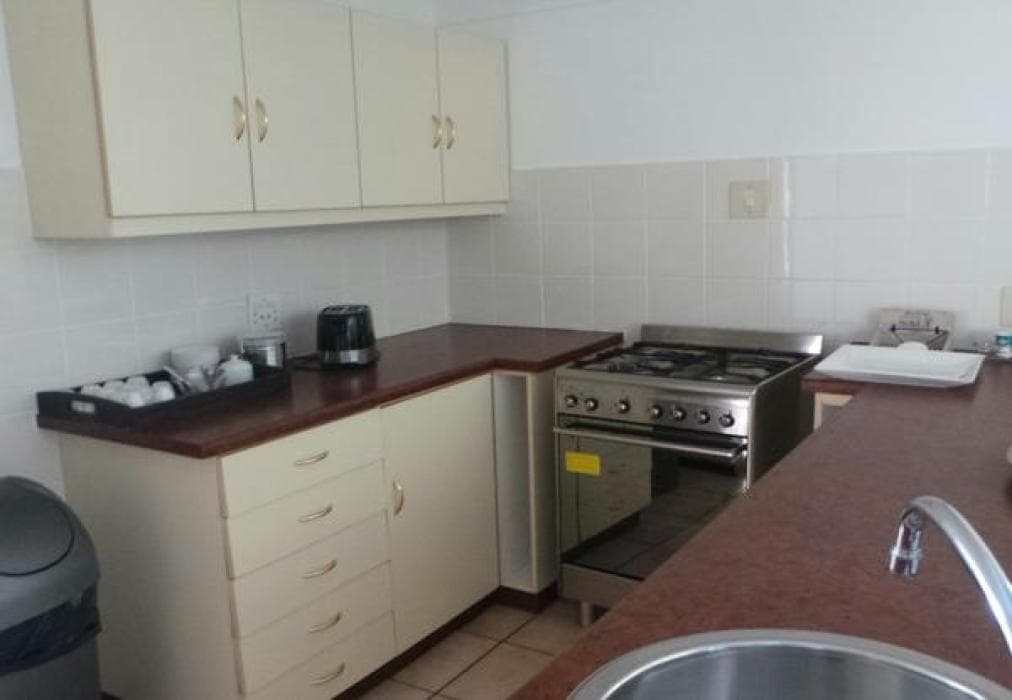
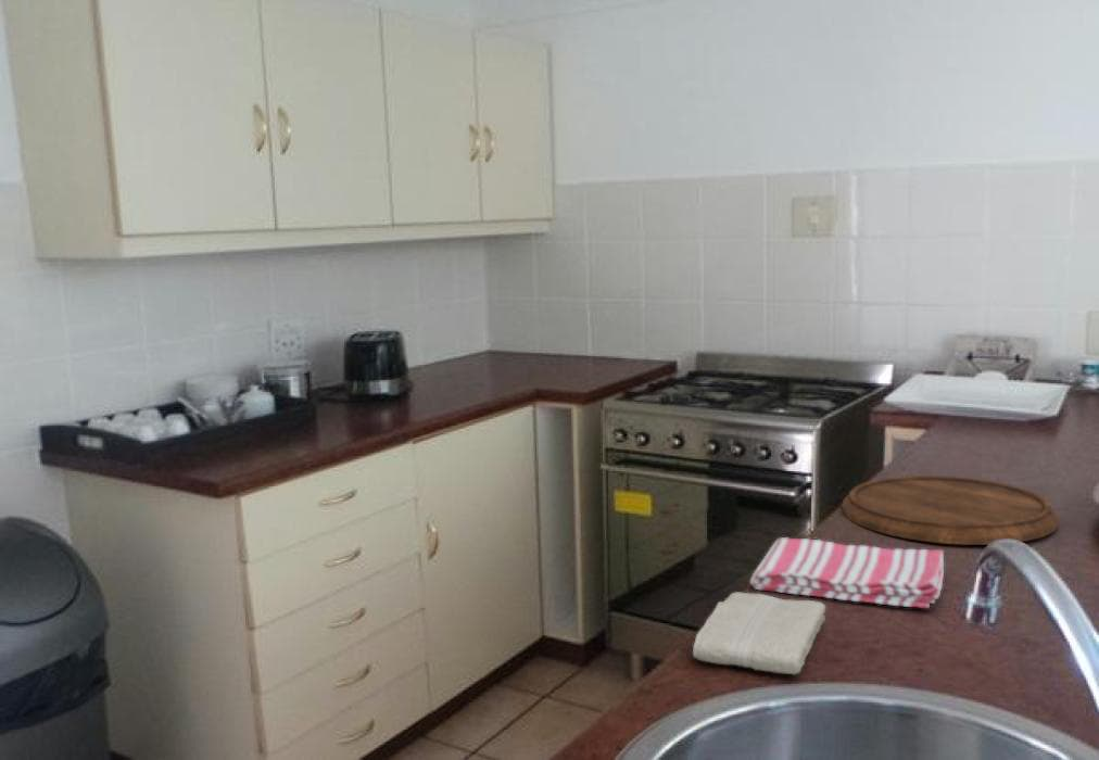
+ cutting board (946, 506)
+ dish towel (848, 566)
+ washcloth (762, 629)
